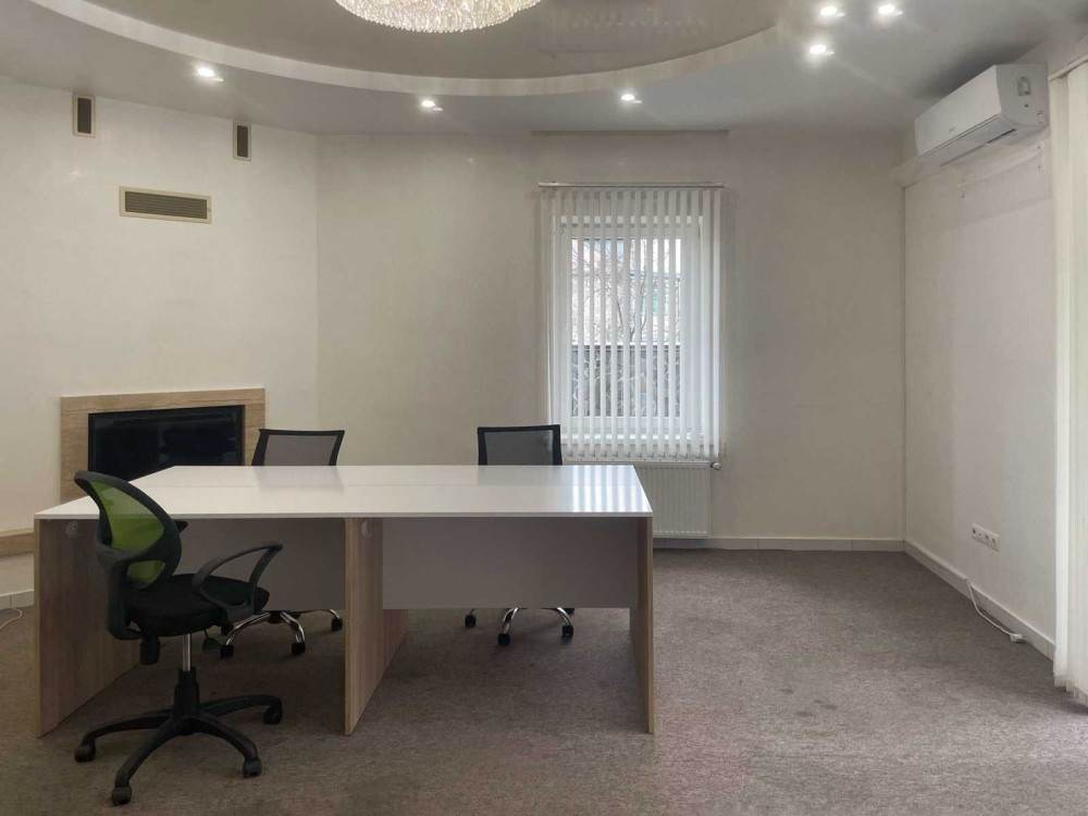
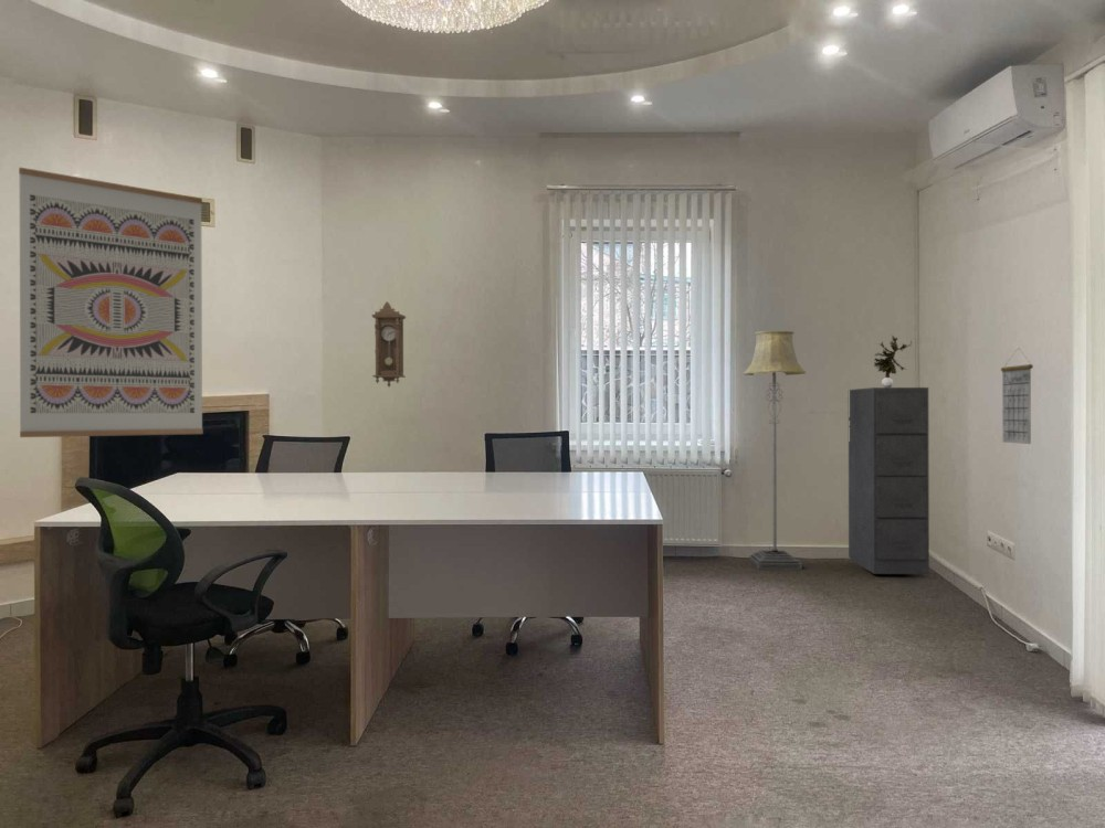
+ calendar (1015, 395)
+ potted plant (892, 361)
+ wall art (116, 309)
+ filing cabinet (887, 477)
+ floor lamp (774, 448)
+ pendulum clock (389, 344)
